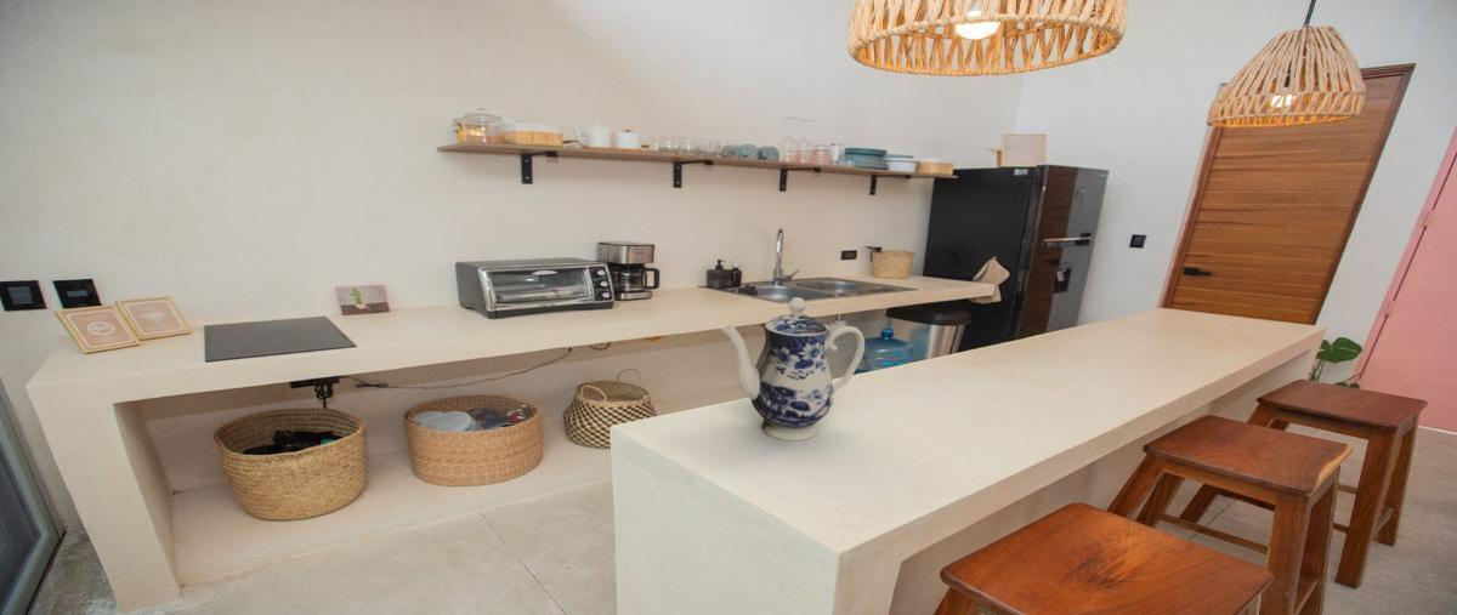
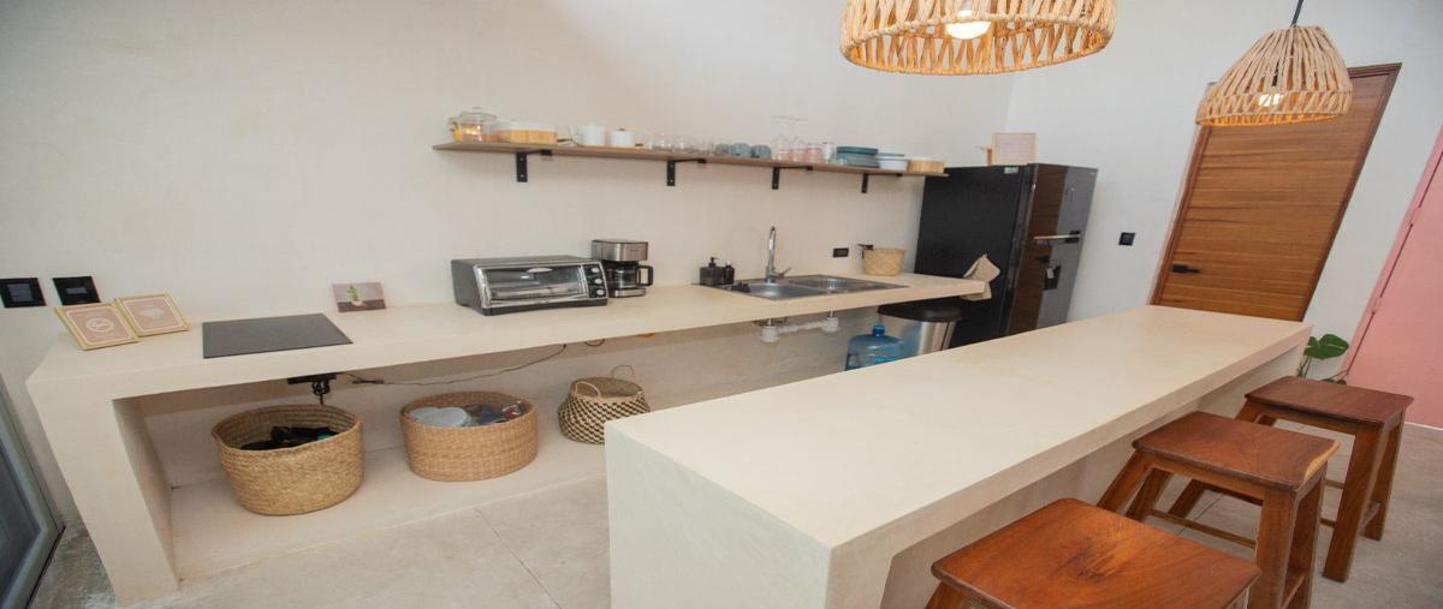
- teapot (793, 364)
